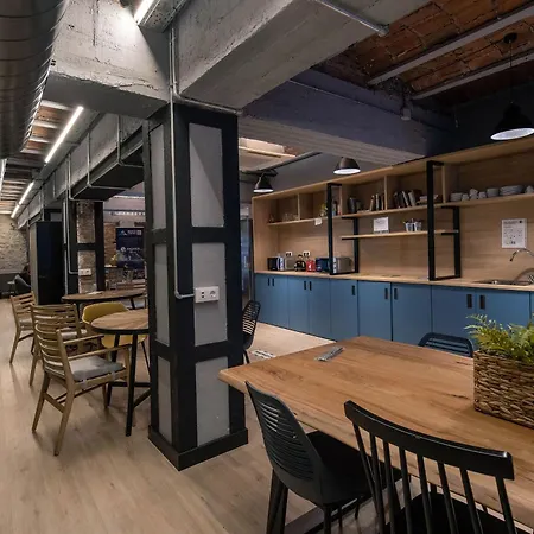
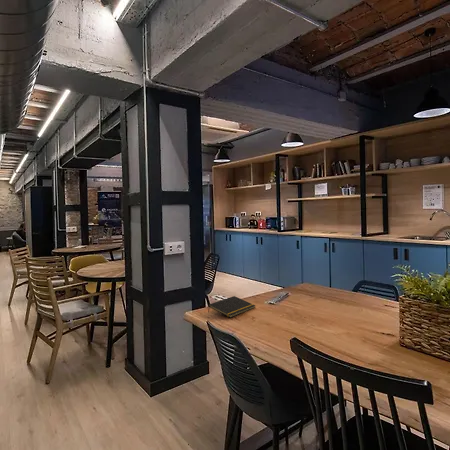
+ notepad (232, 306)
